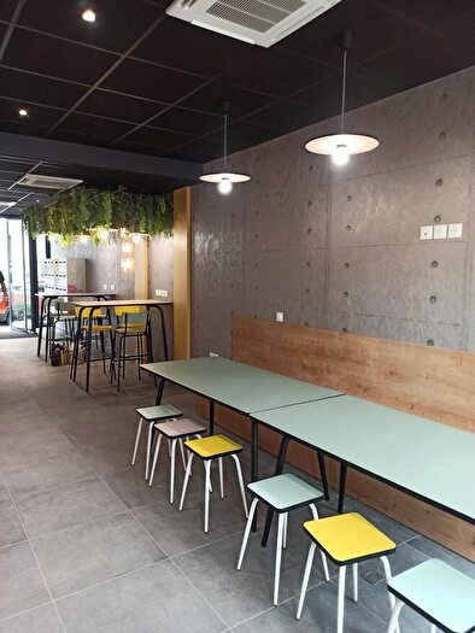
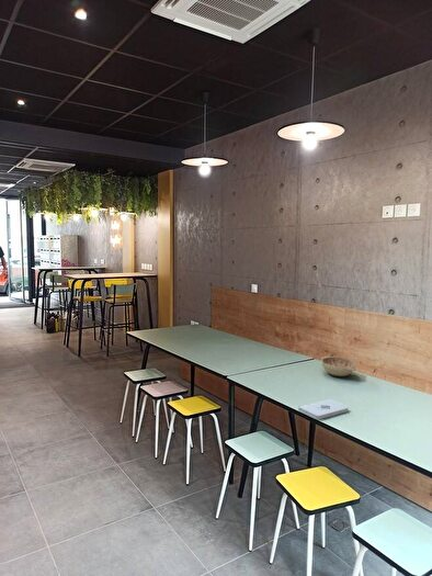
+ notepad (323, 408)
+ decorative bowl (338, 368)
